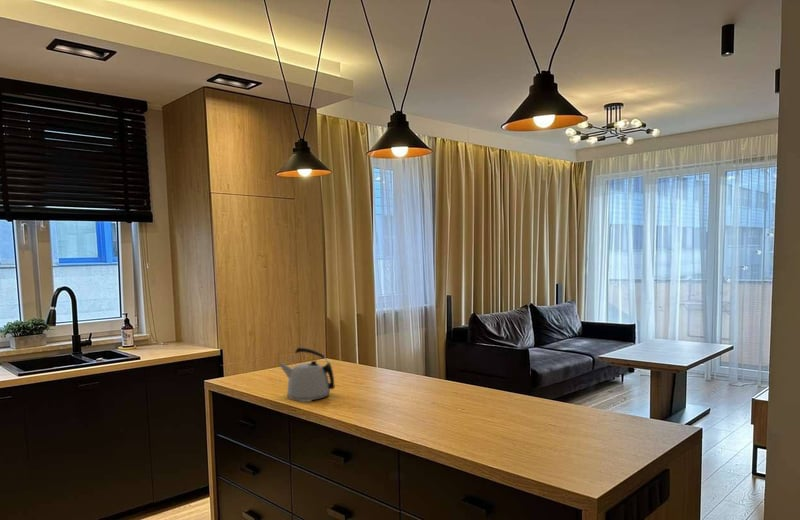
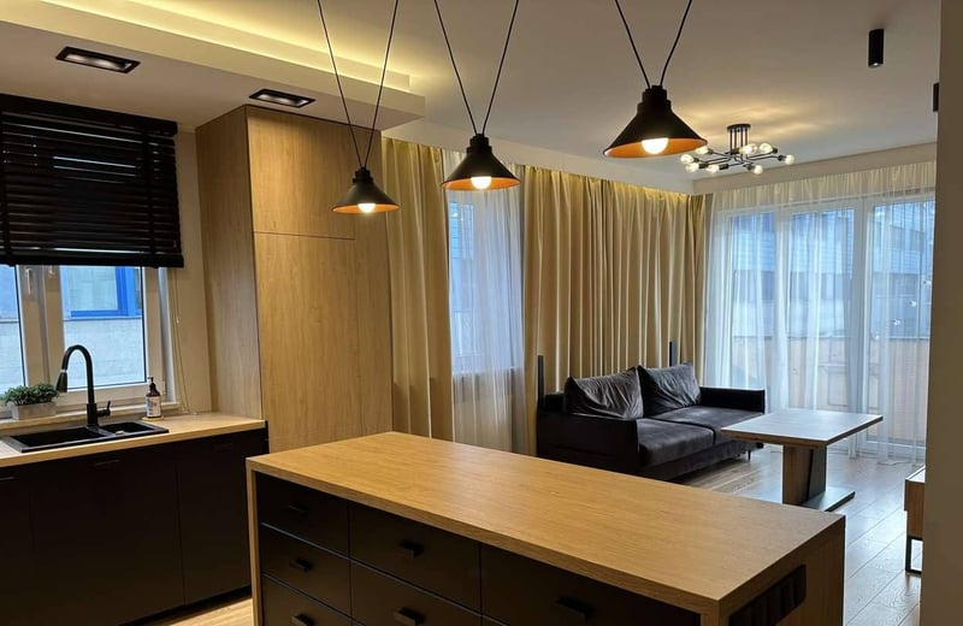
- kettle (306, 371)
